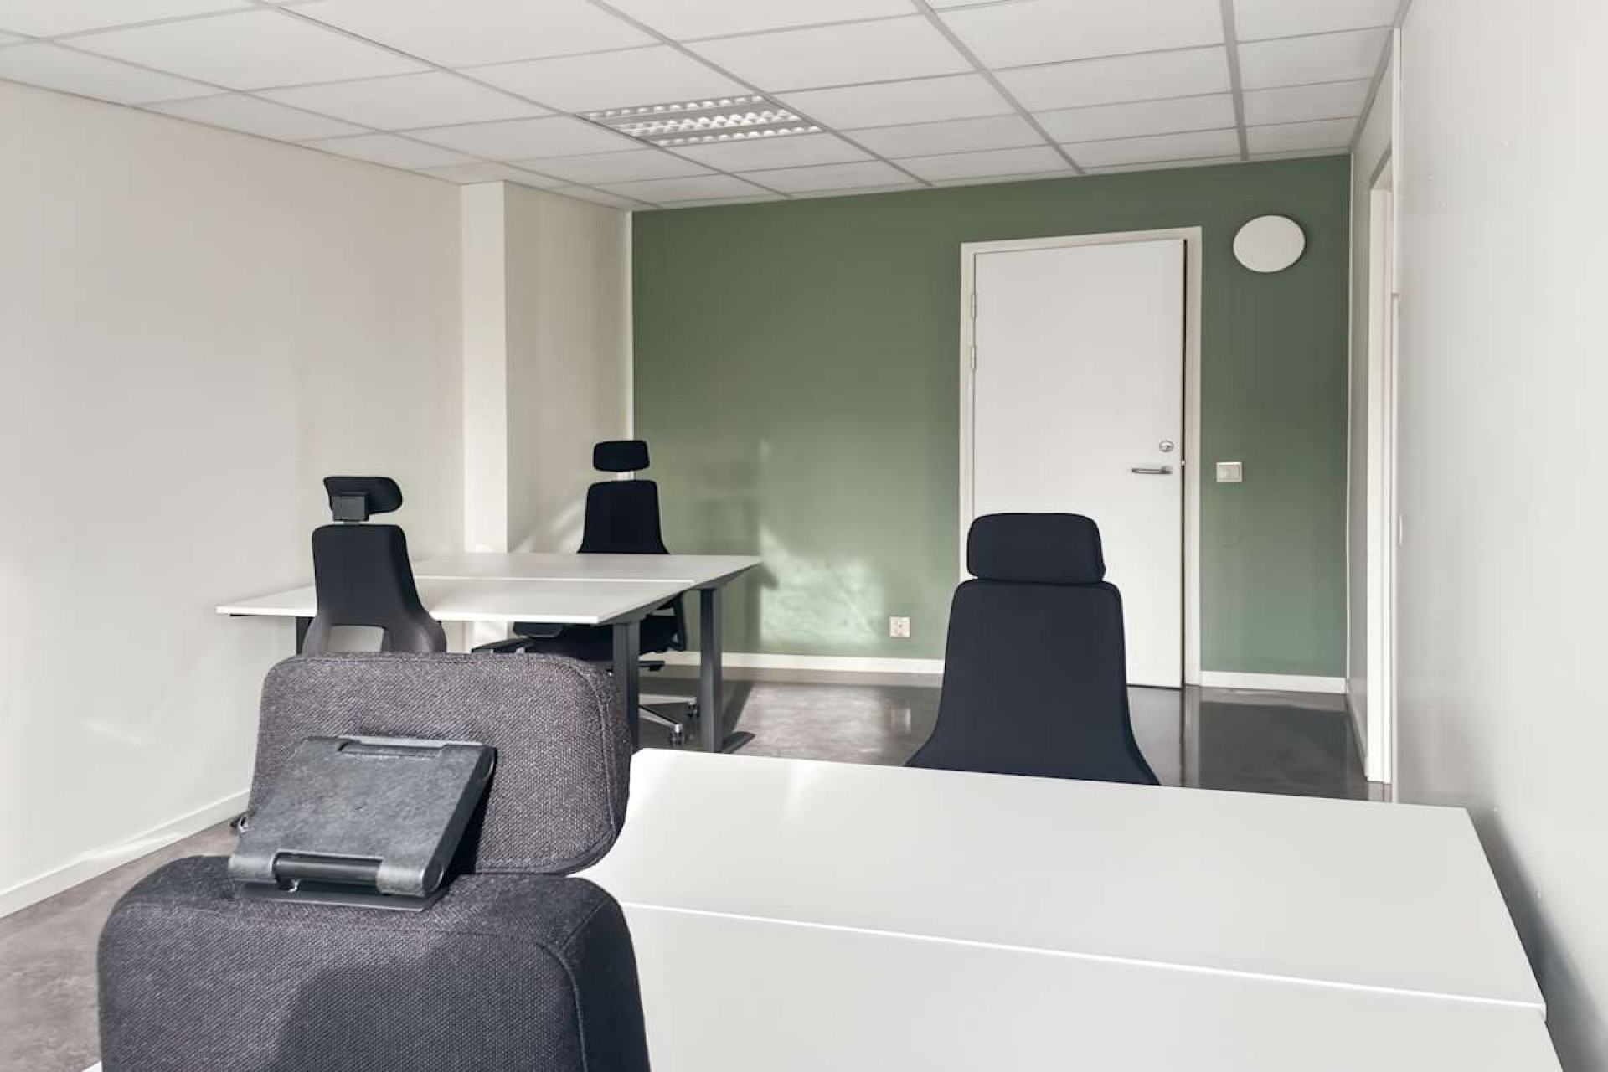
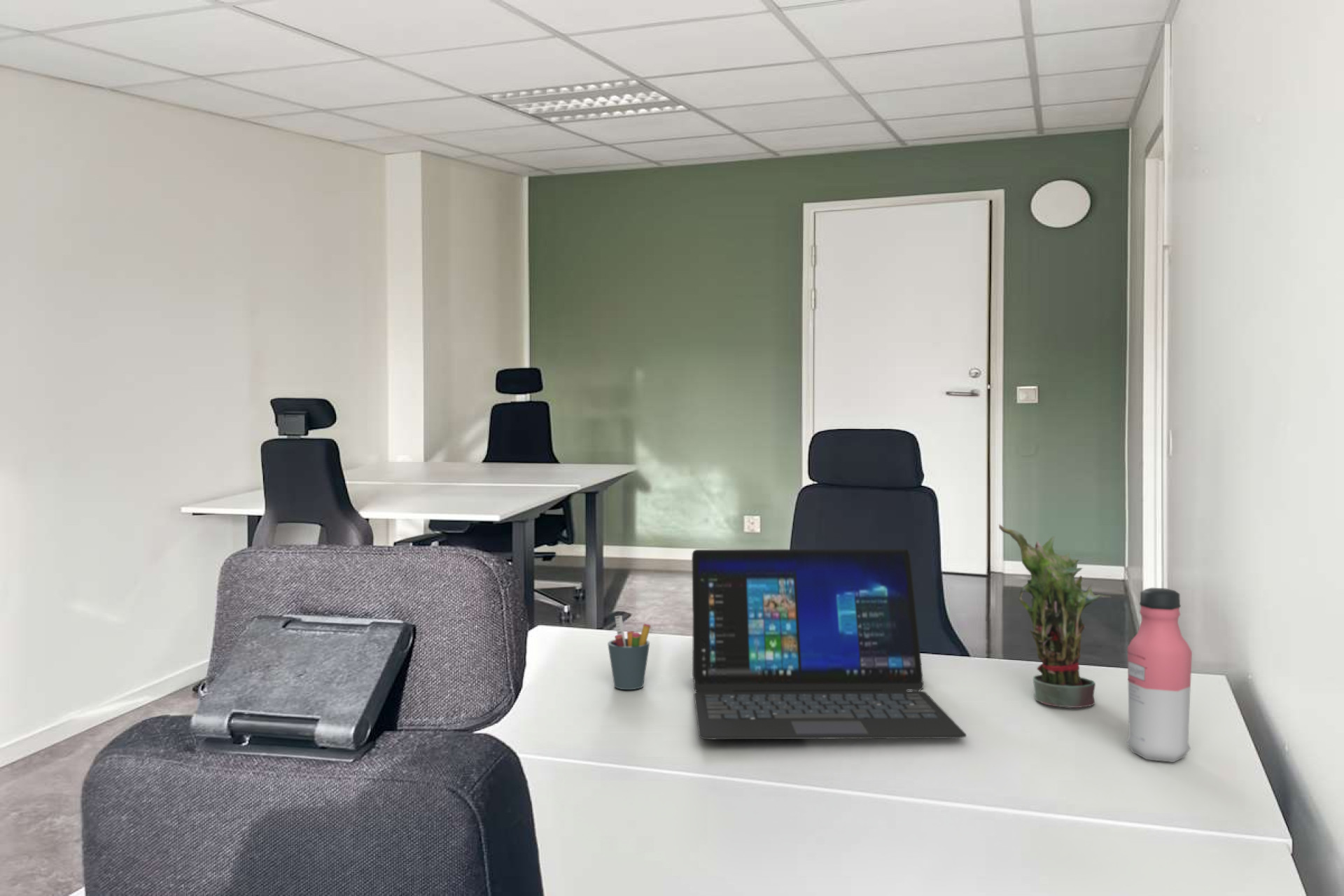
+ laptop (815, 634)
+ pen holder (629, 652)
+ potted plant (1050, 612)
+ water bottle (1158, 672)
